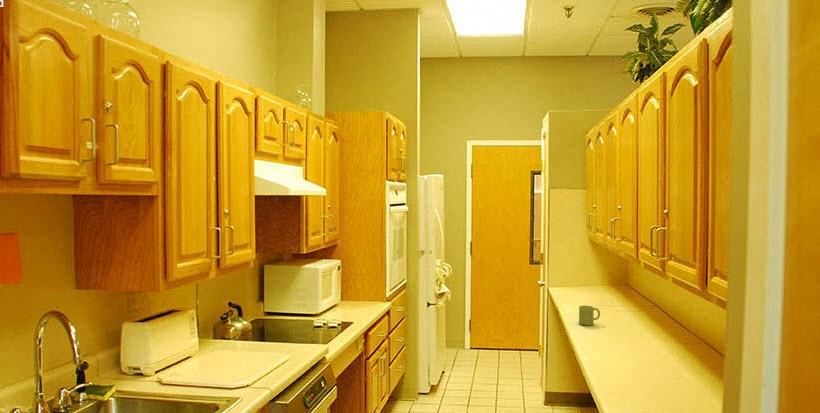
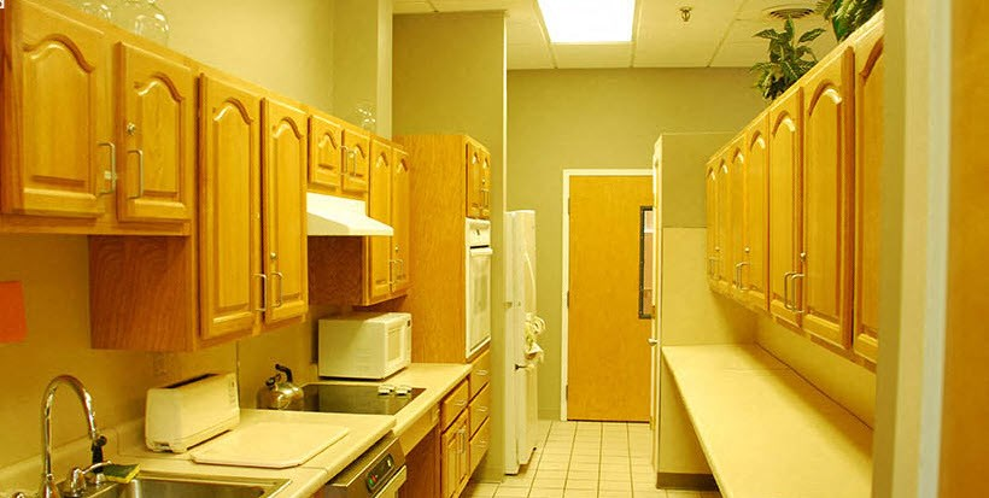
- mug (589, 315)
